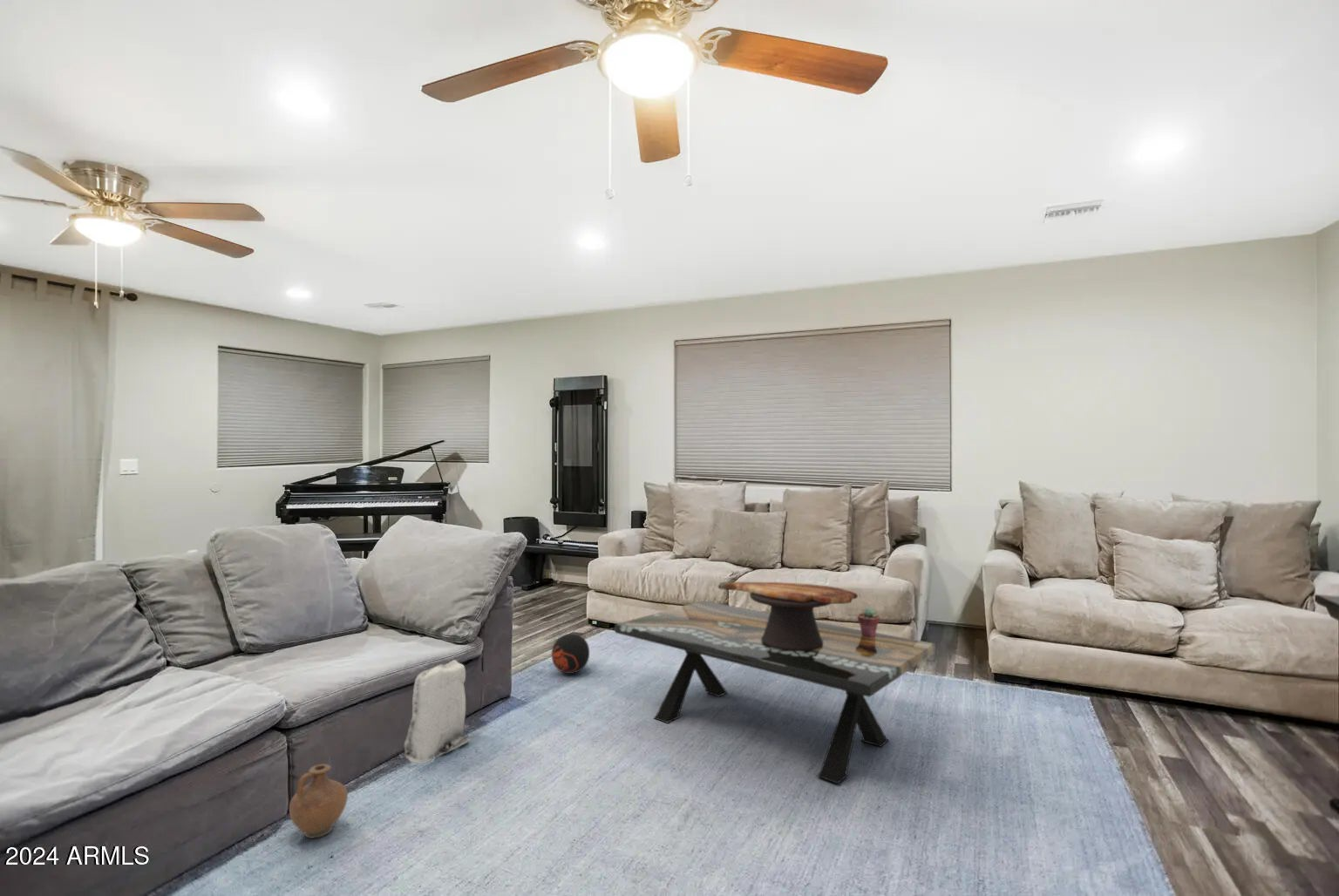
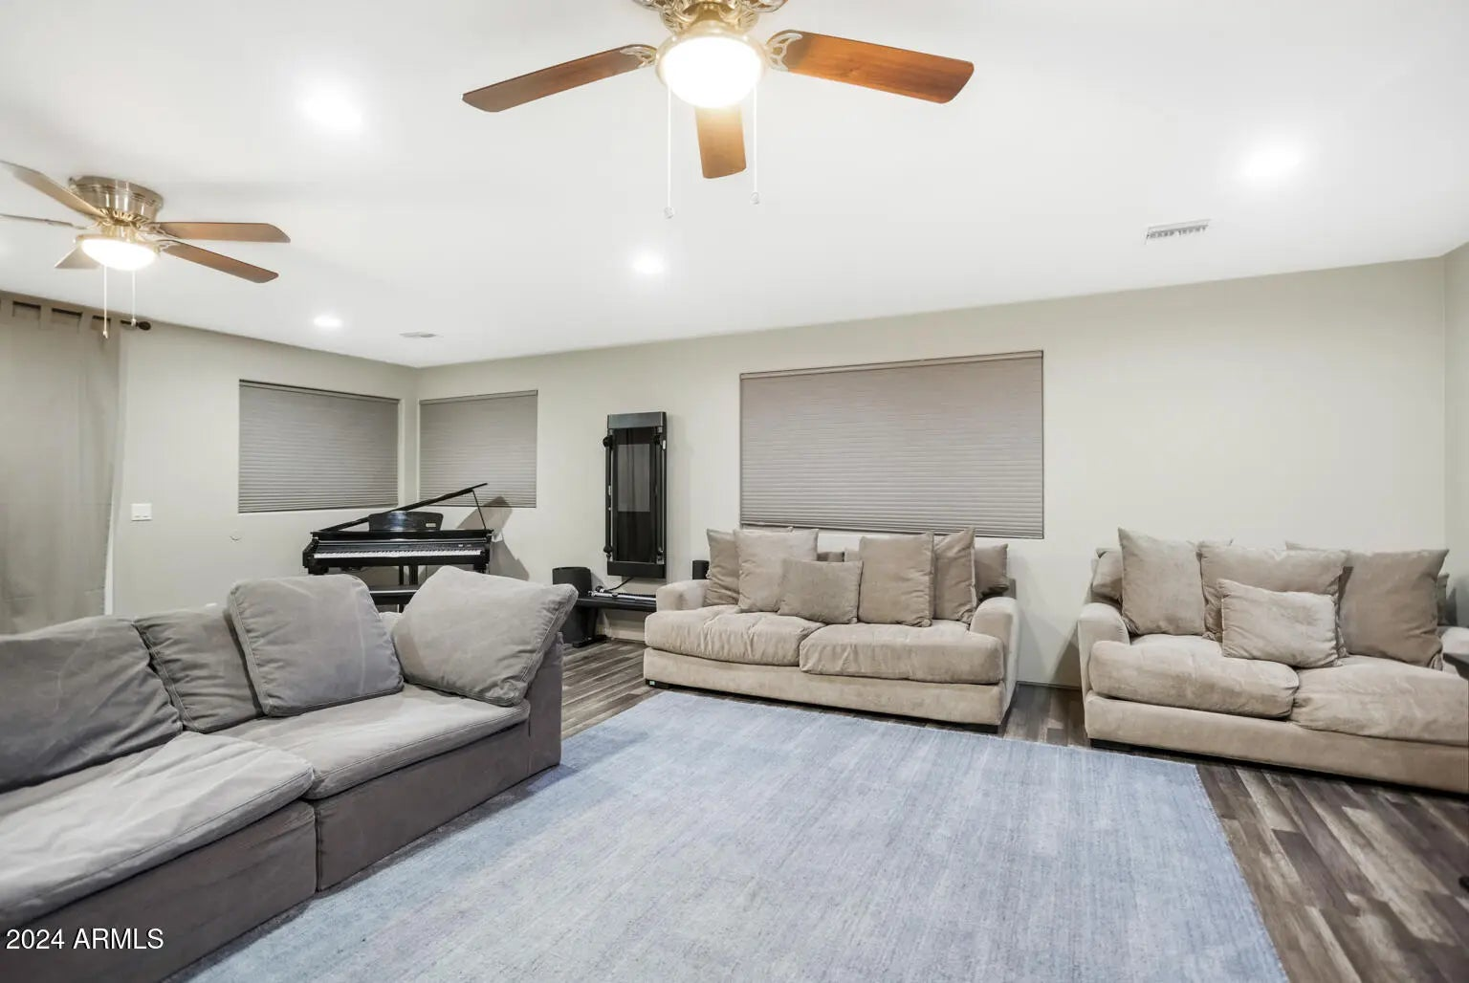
- bag (441, 707)
- decorative ball (570, 653)
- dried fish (785, 614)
- potted succulent (868, 621)
- coffee table (768, 671)
- ceramic jug (318, 799)
